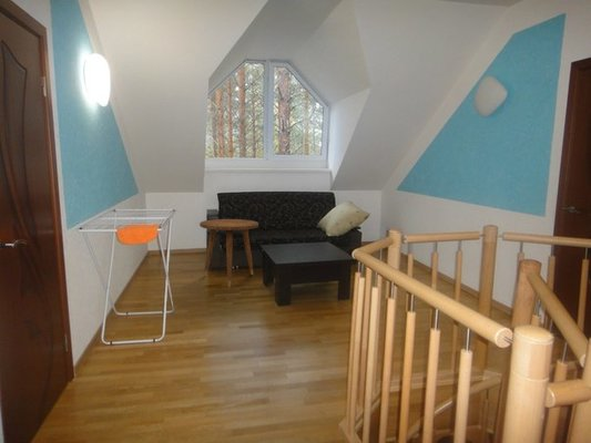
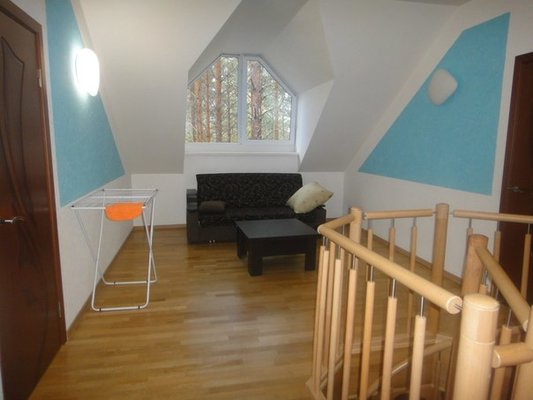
- side table (228, 251)
